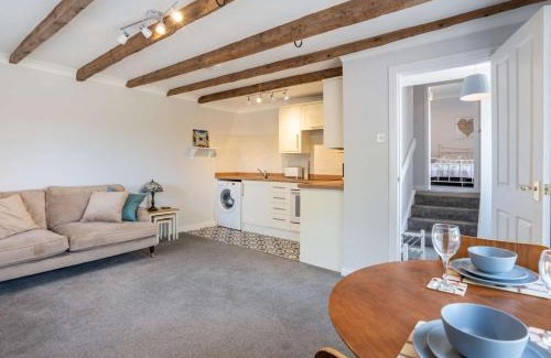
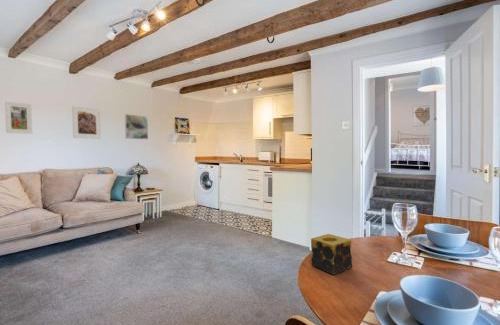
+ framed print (87, 123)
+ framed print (19, 118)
+ candle (331, 252)
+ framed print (136, 127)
